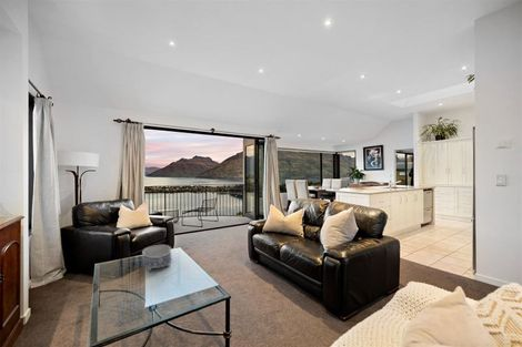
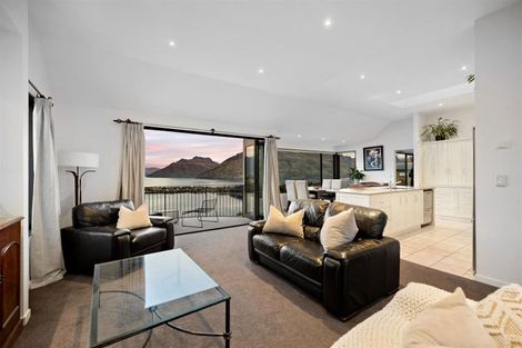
- decorative bowl (157, 256)
